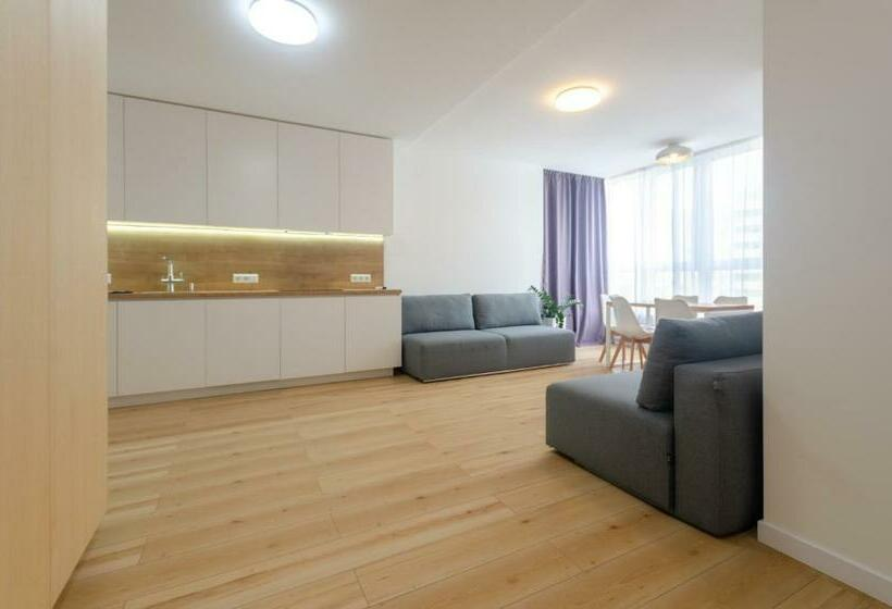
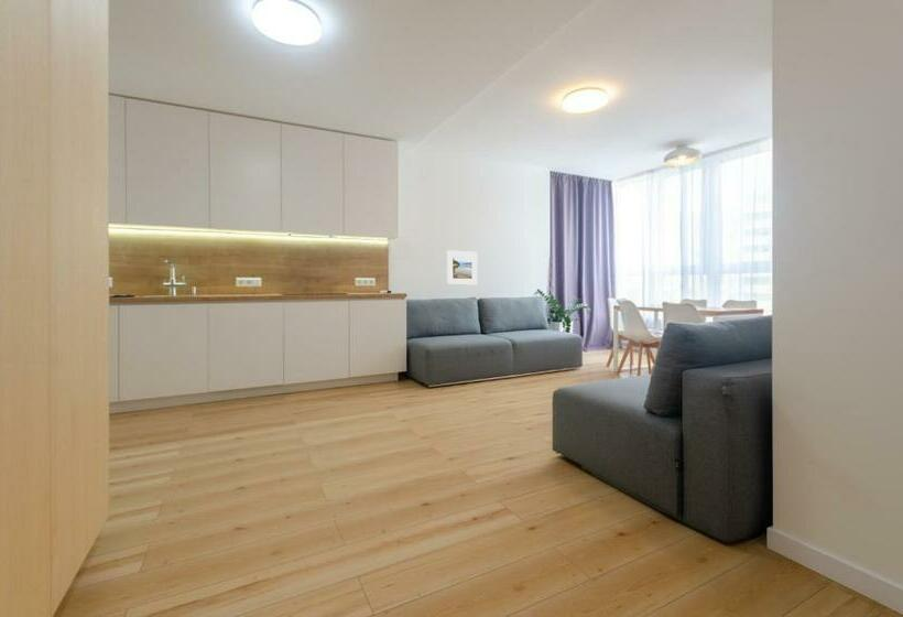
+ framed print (461, 268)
